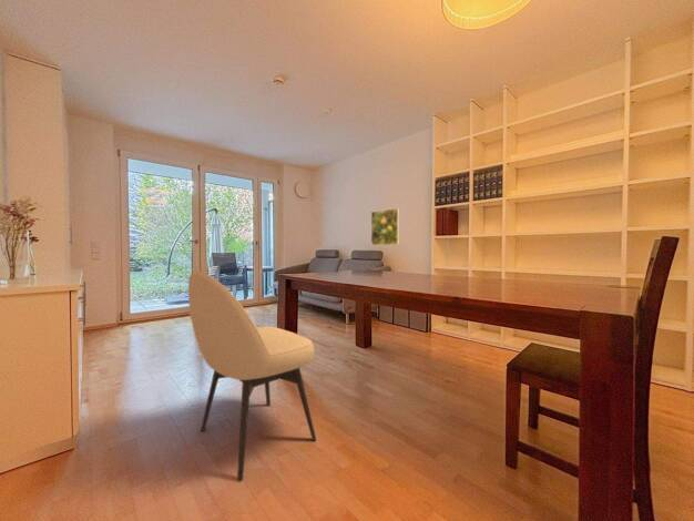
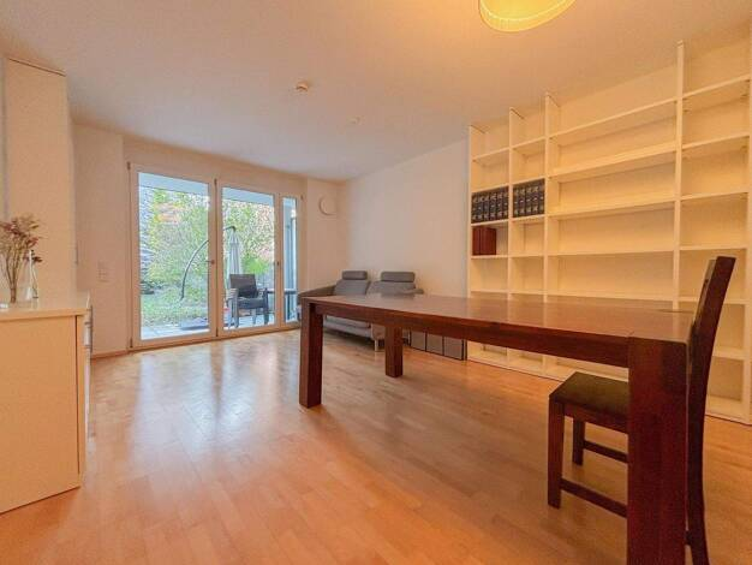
- chair (252, 353)
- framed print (384, 227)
